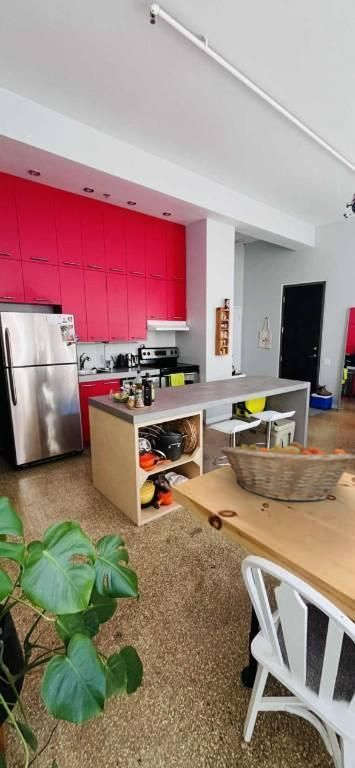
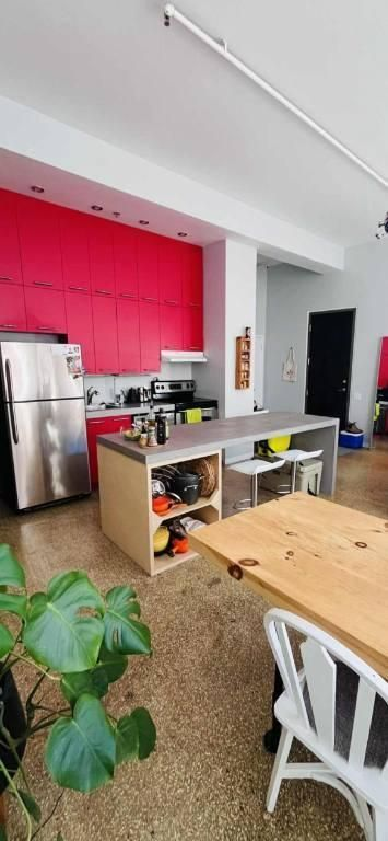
- fruit basket (283, 462)
